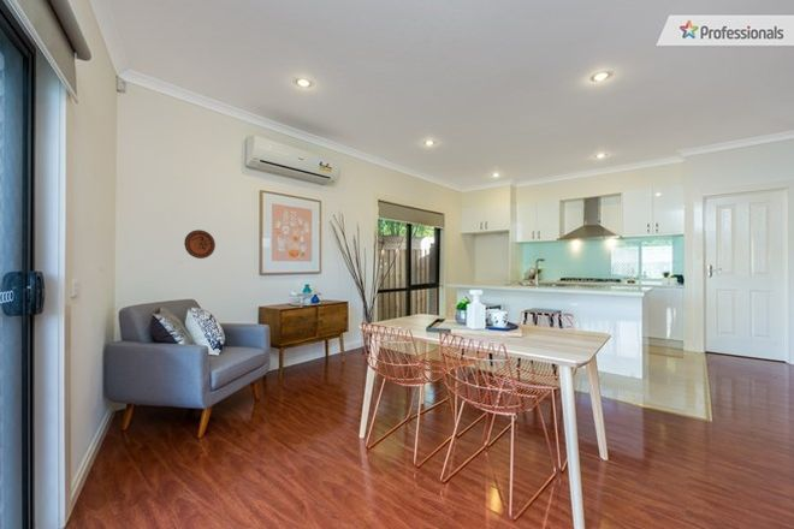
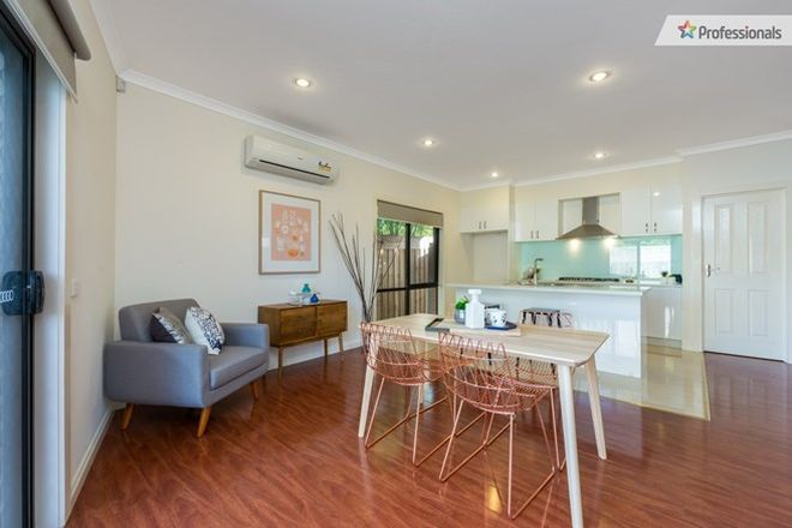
- decorative plate (200, 244)
